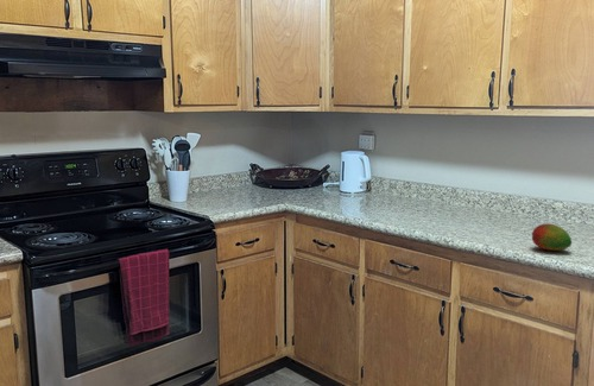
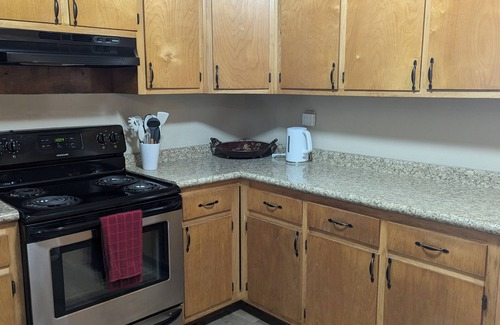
- fruit (551, 236)
